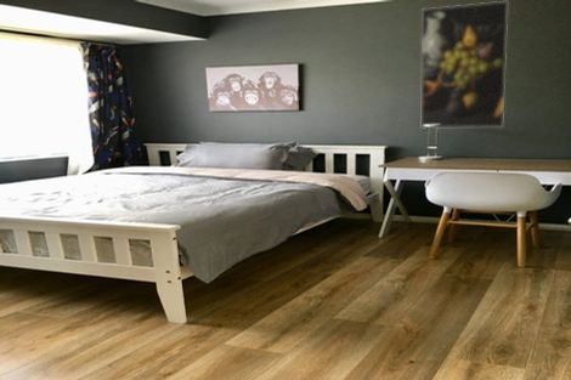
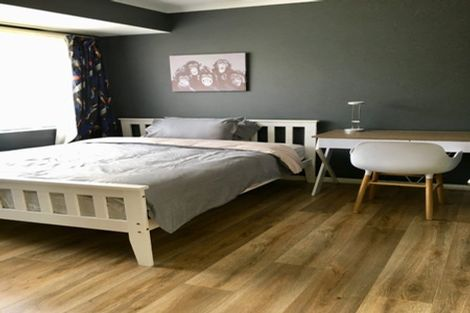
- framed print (462, 67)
